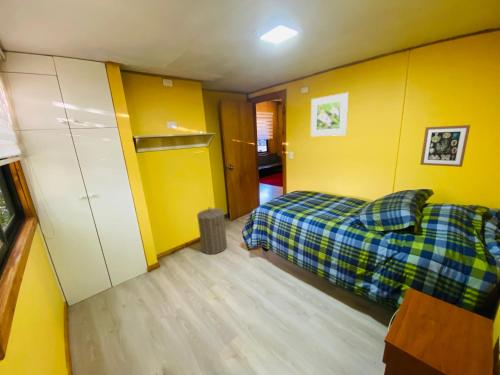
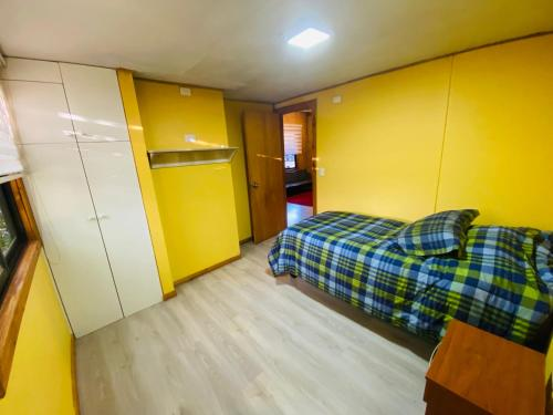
- wall art (443, 146)
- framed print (328, 116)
- laundry hamper (212, 227)
